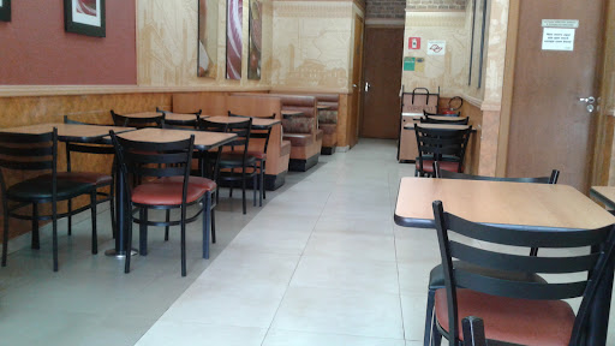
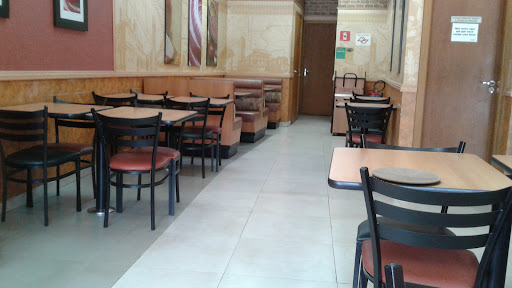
+ plate (405, 176)
